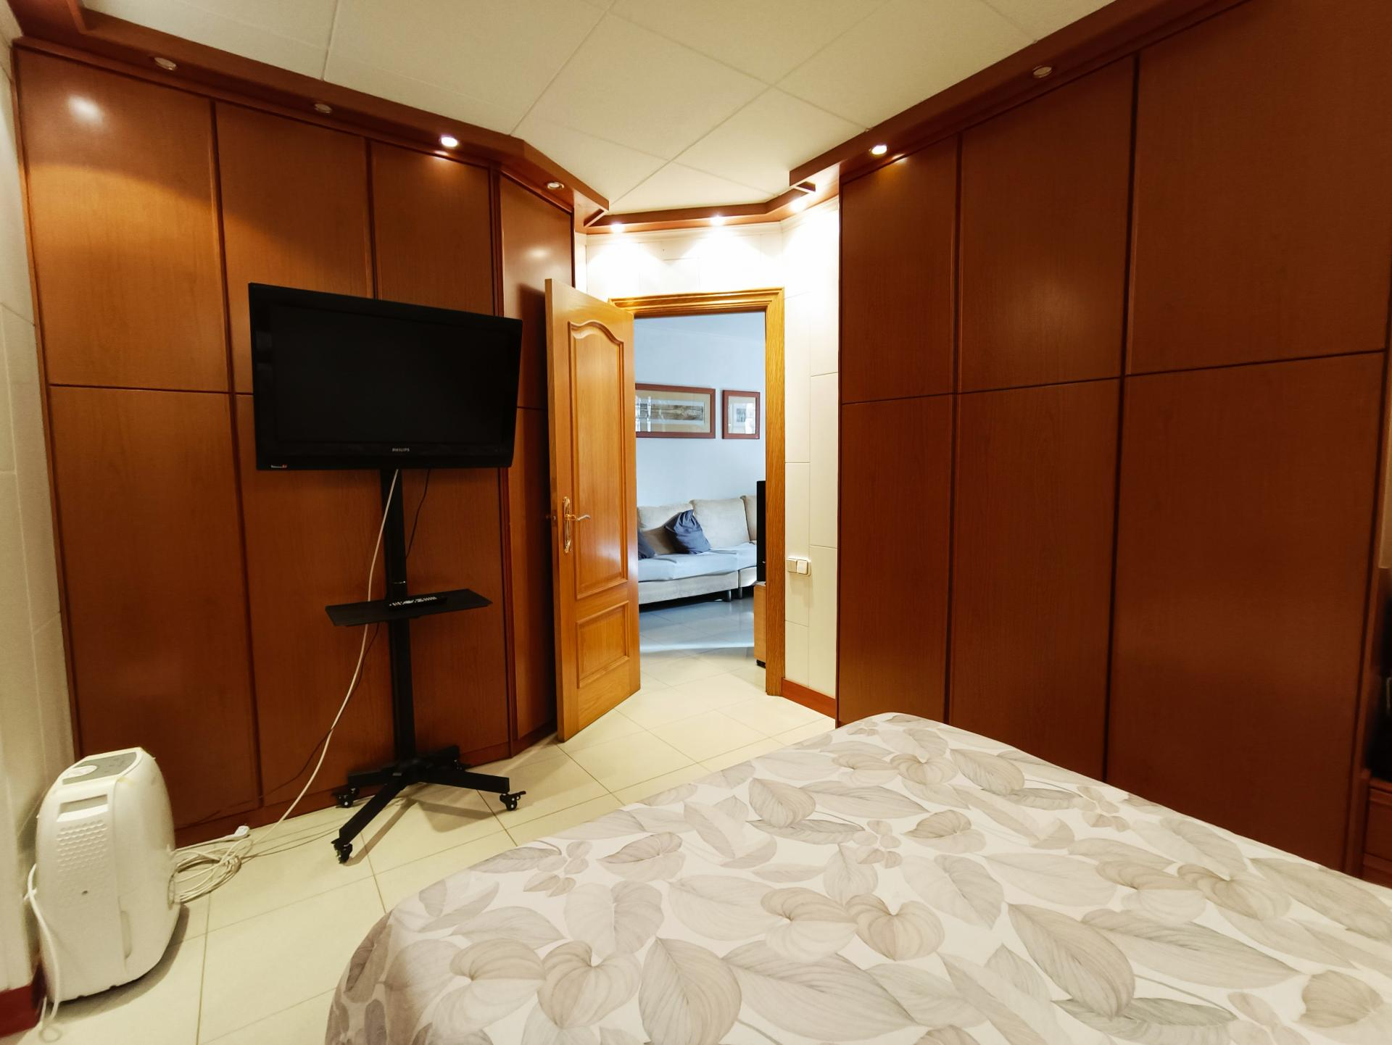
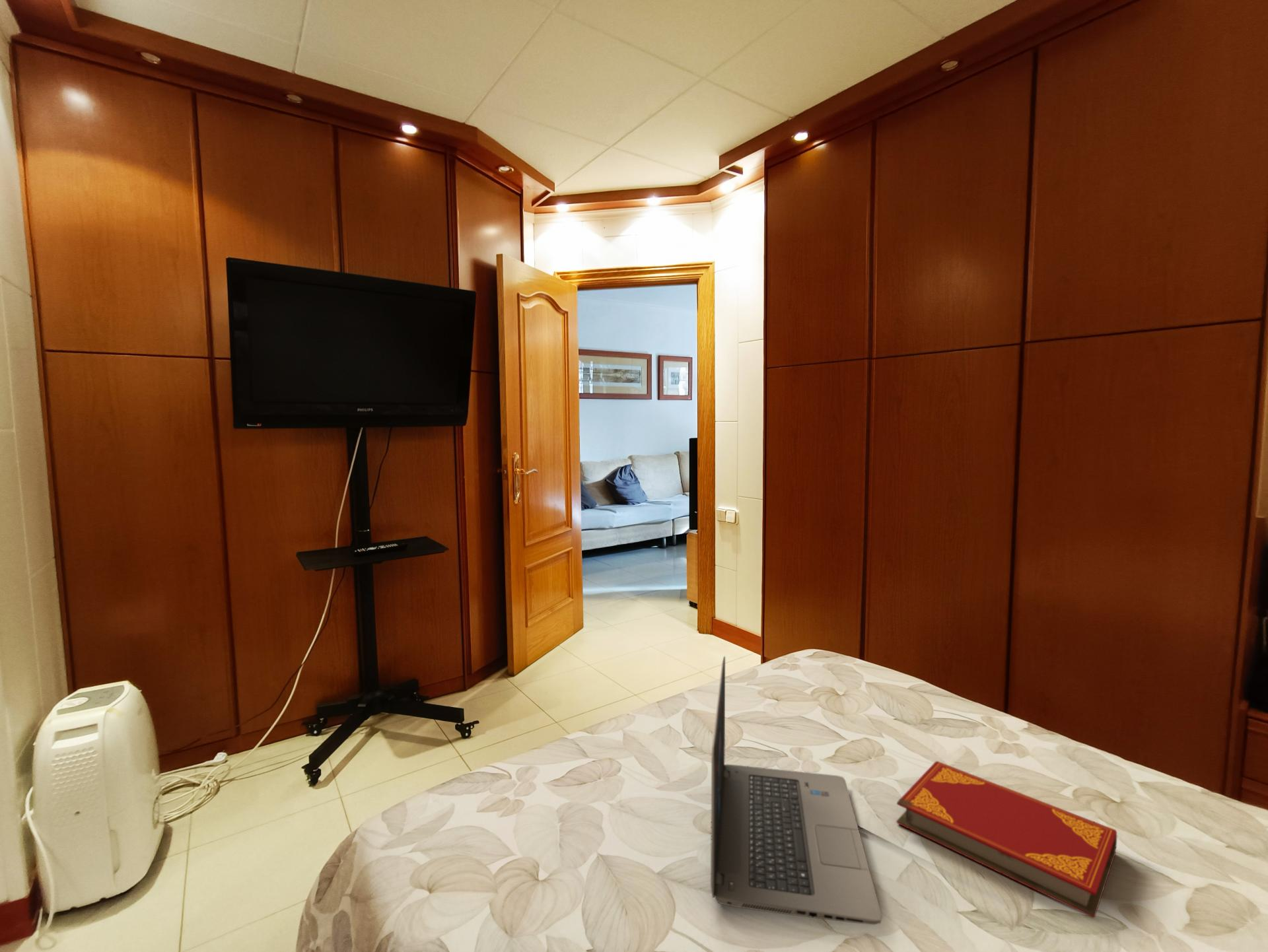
+ hardback book (1002, 826)
+ laptop (787, 770)
